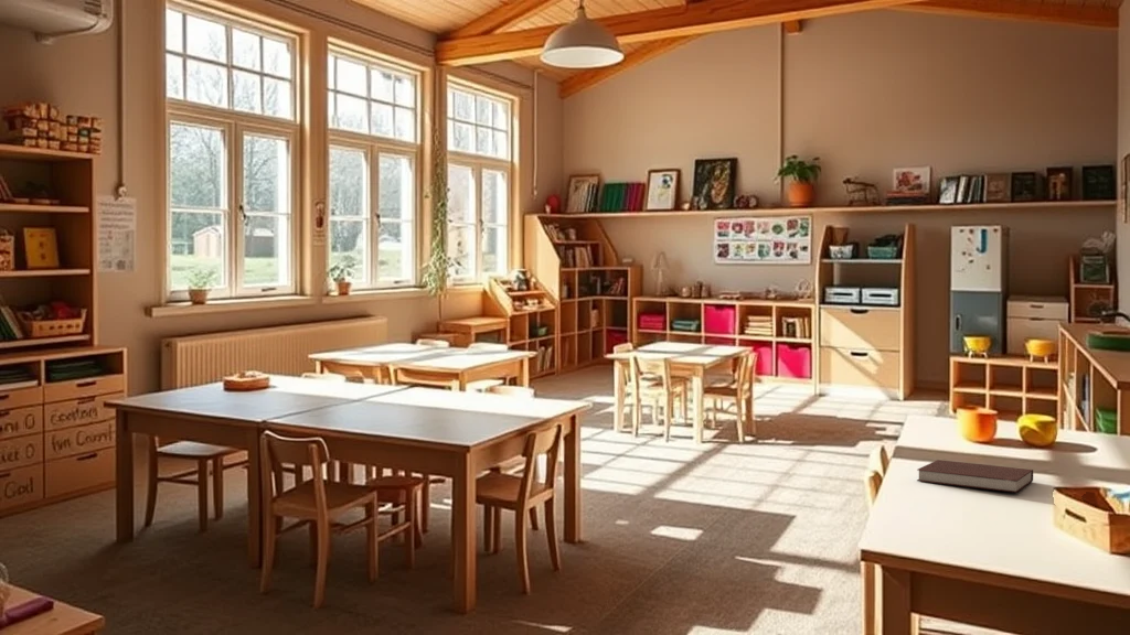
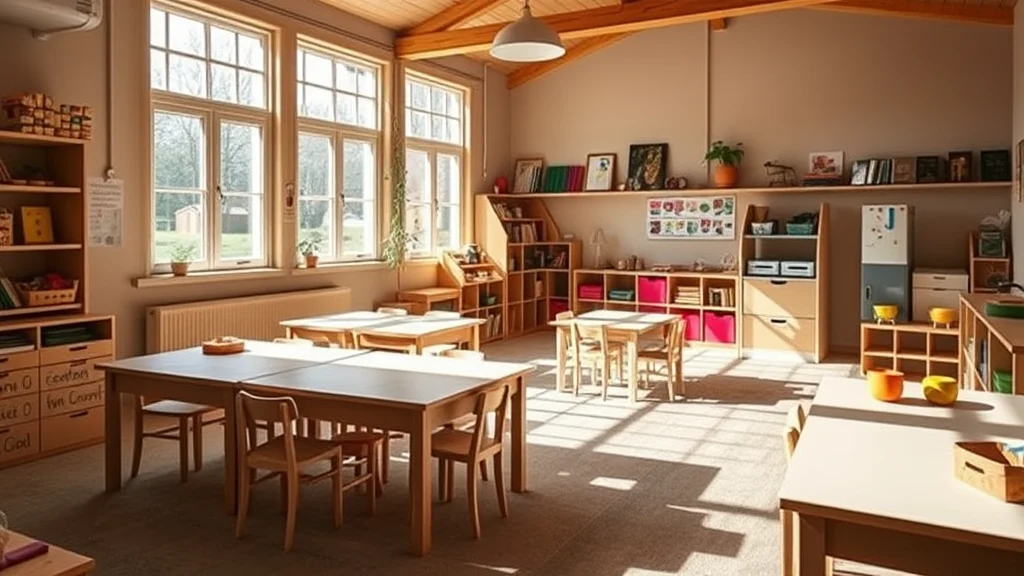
- notebook (974, 475)
